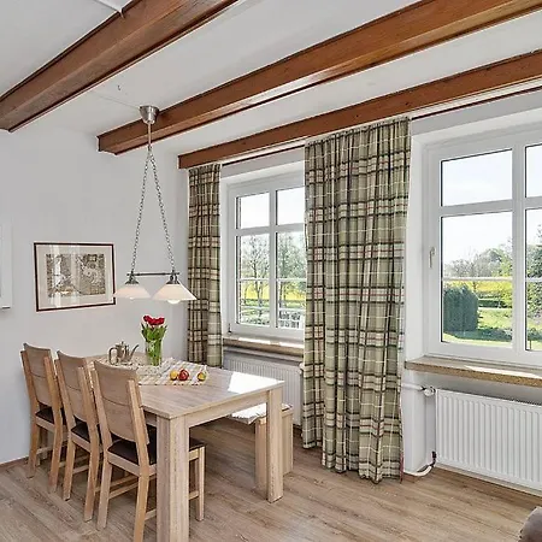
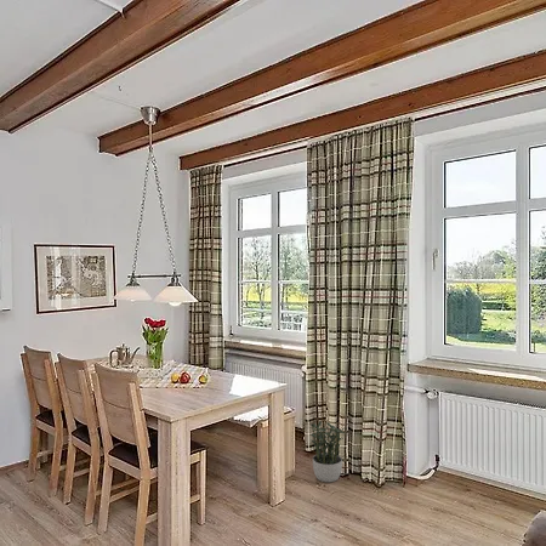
+ potted plant (325, 448)
